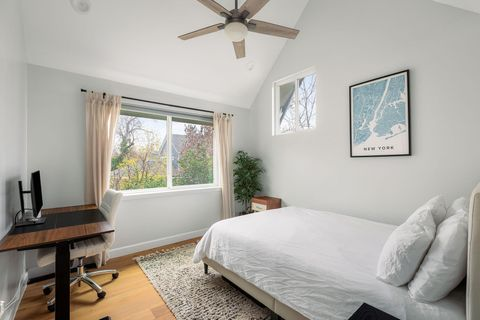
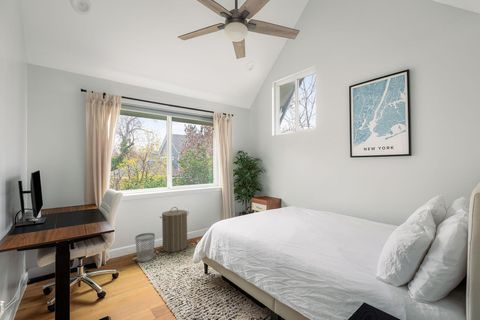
+ laundry hamper (174, 227)
+ wastebasket (145, 247)
